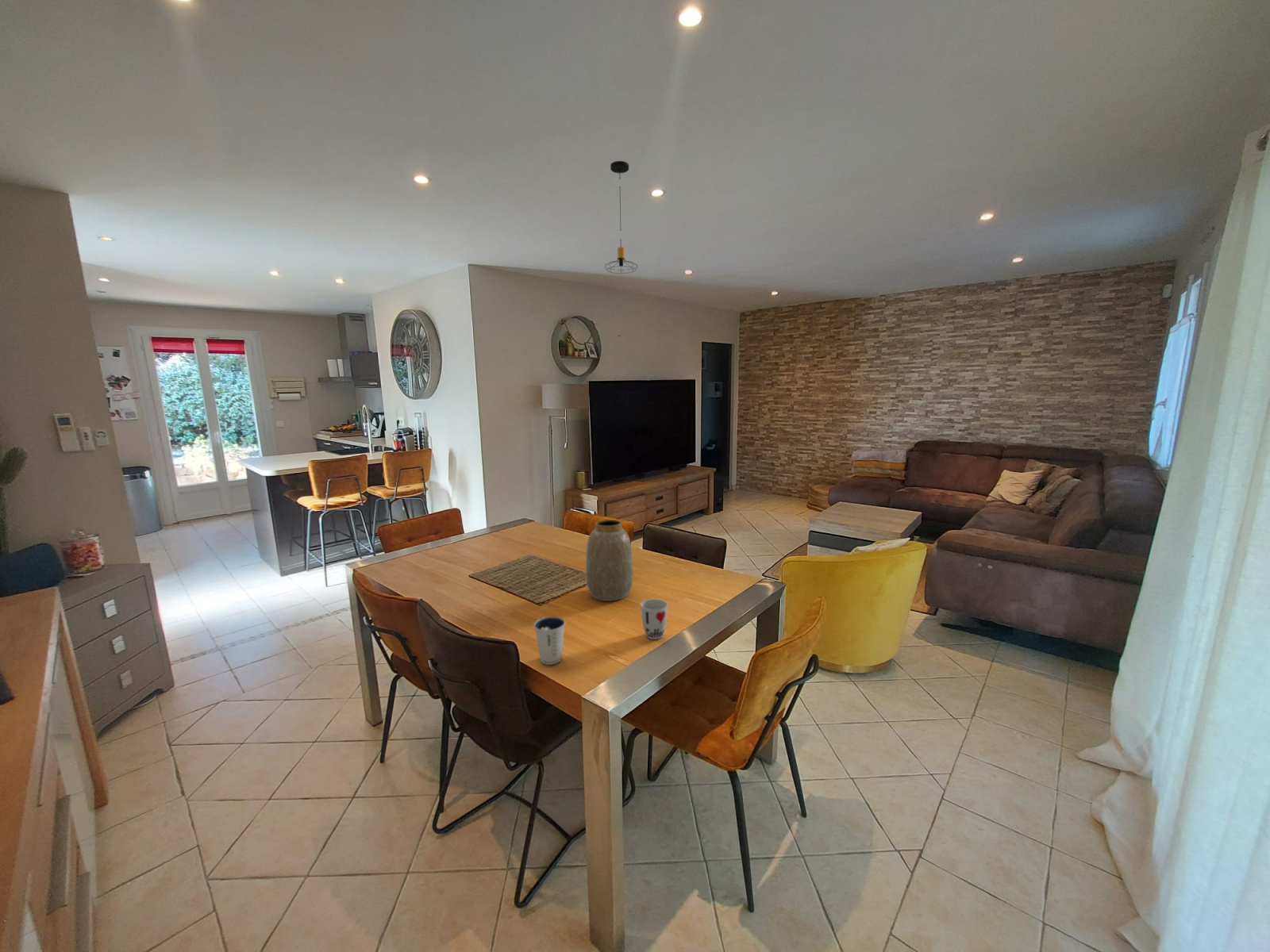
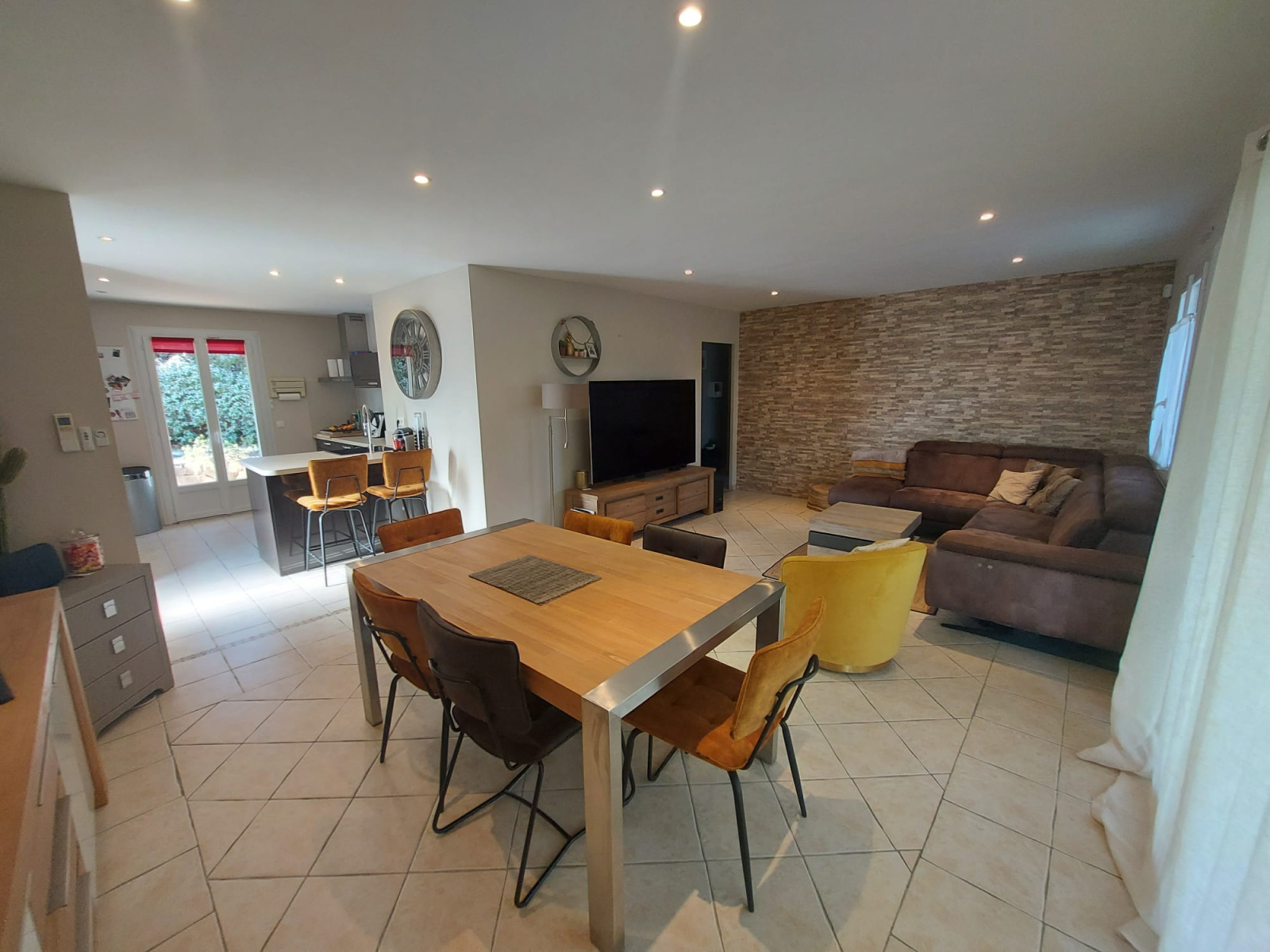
- dixie cup (550, 641)
- cup (654, 620)
- vase (609, 559)
- pendant light (620, 222)
